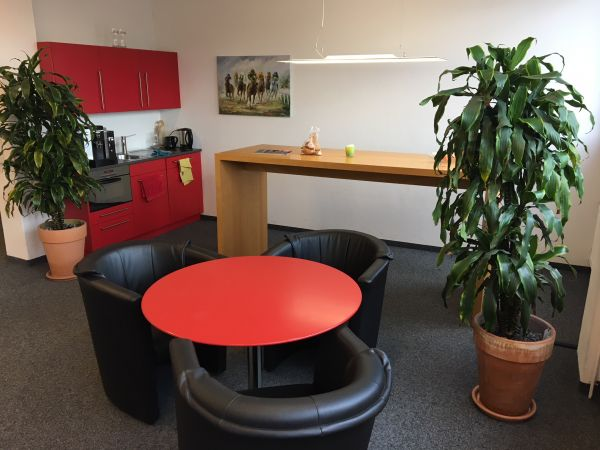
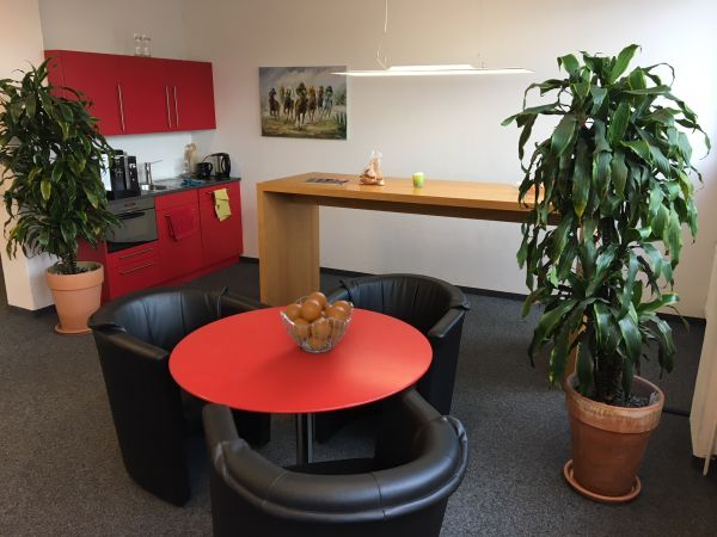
+ fruit basket (317, 321)
